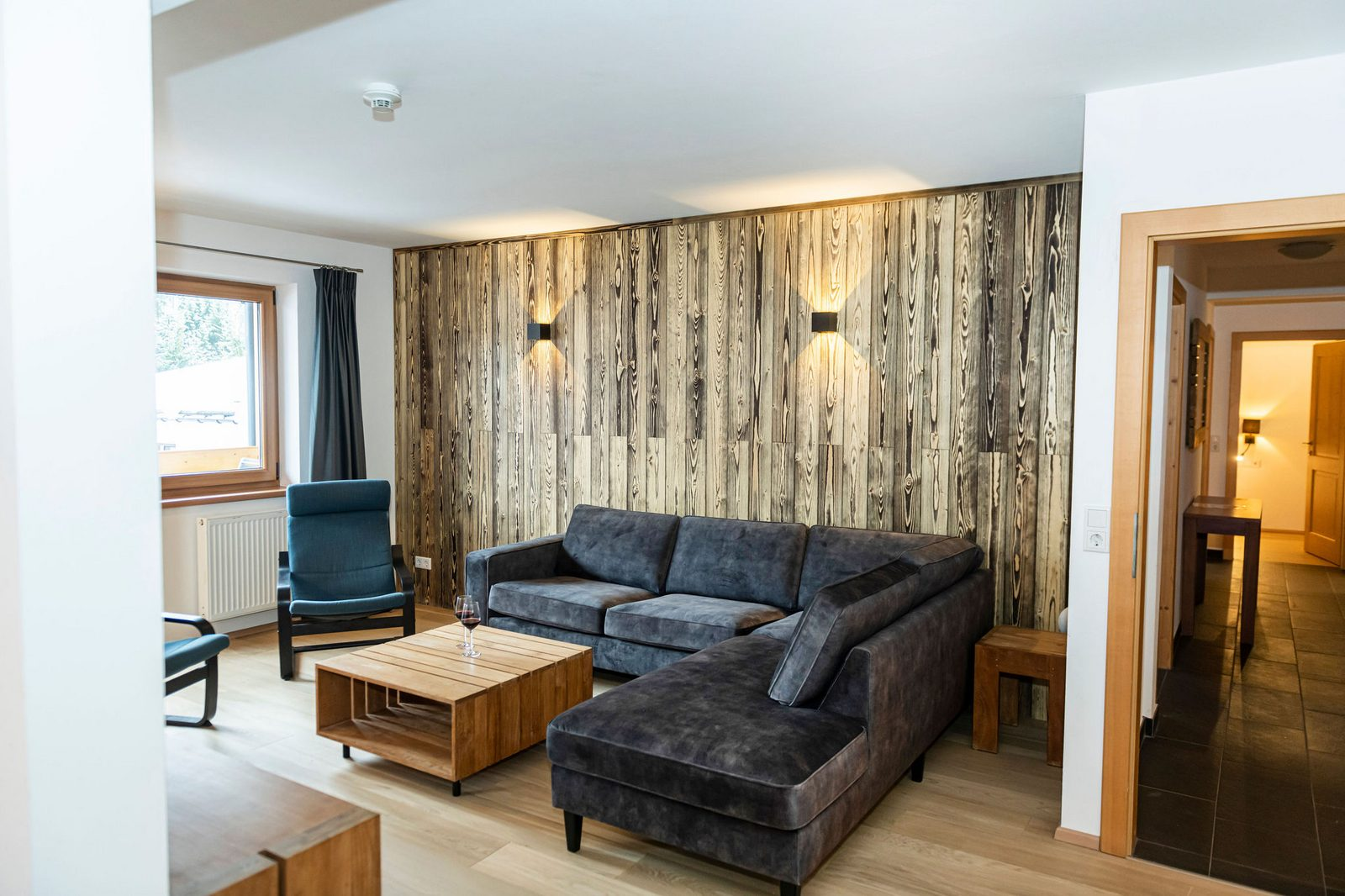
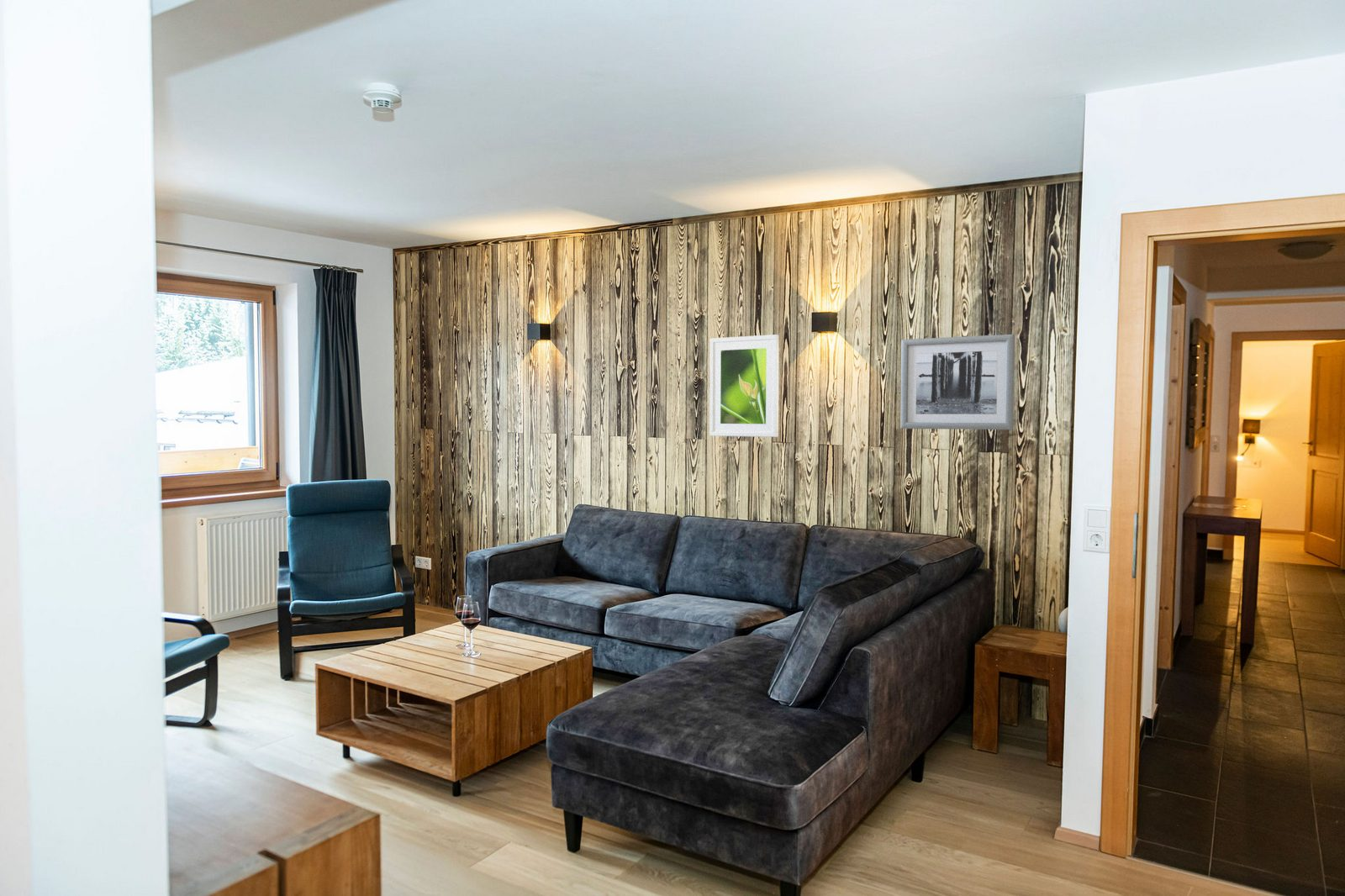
+ wall art (955, 382)
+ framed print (743, 386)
